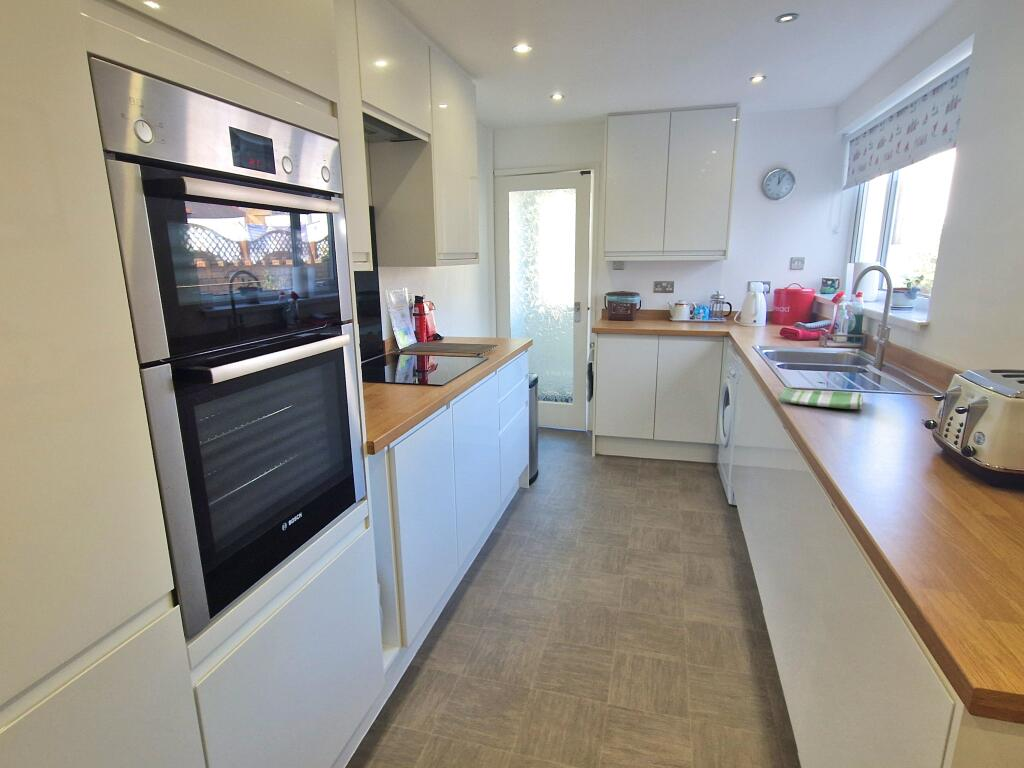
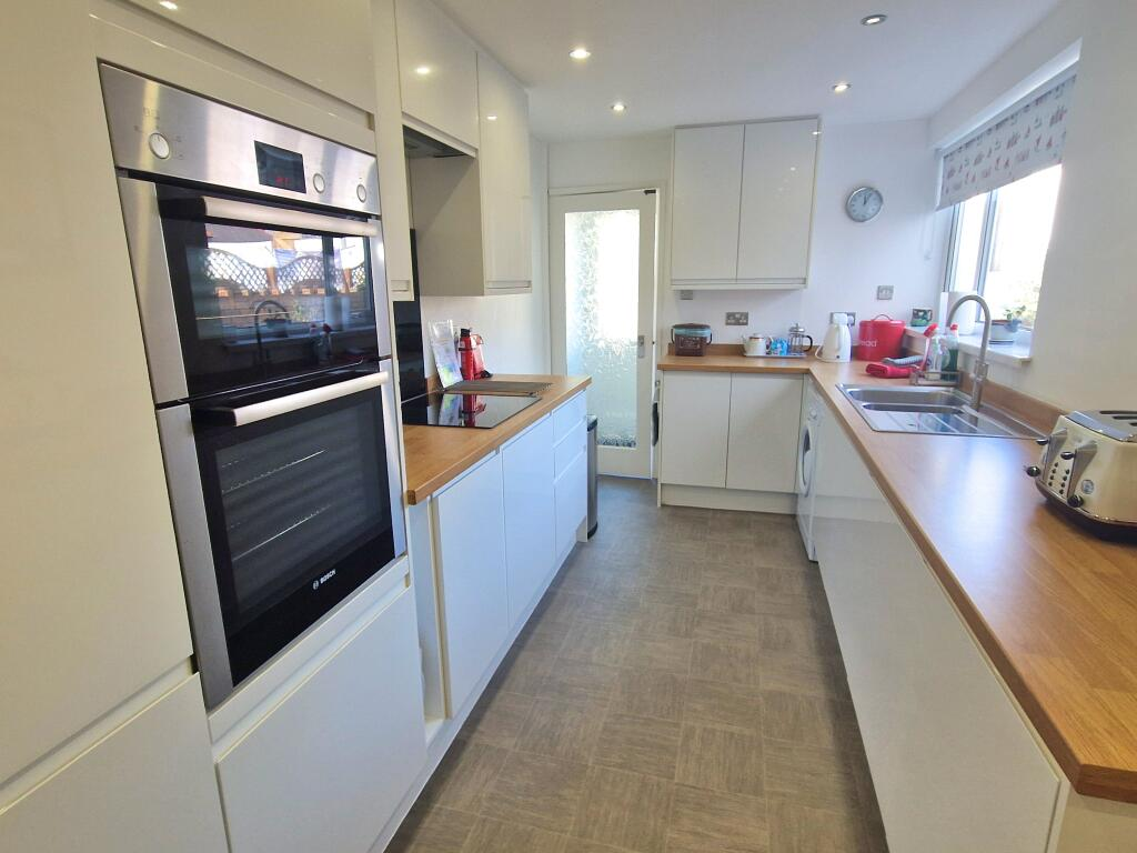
- dish towel (820, 397)
